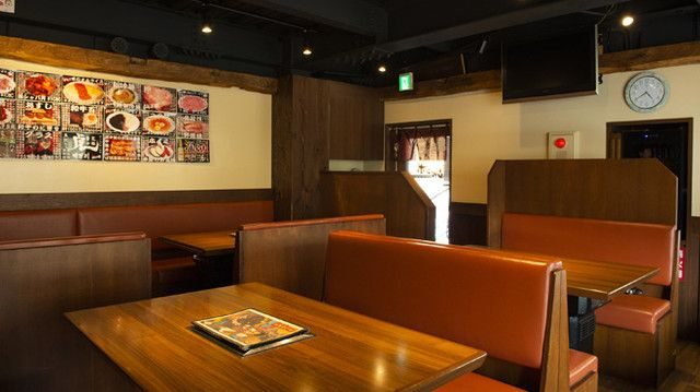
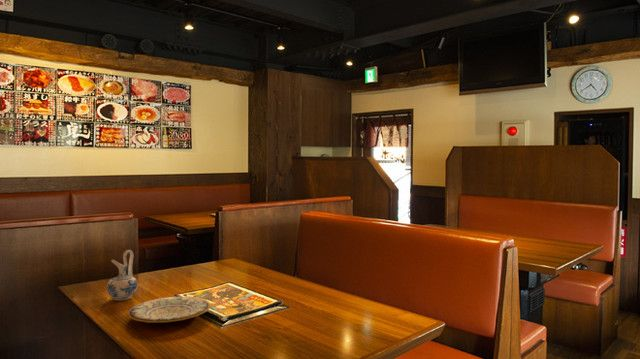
+ ceramic pitcher (122, 274)
+ plate (170, 312)
